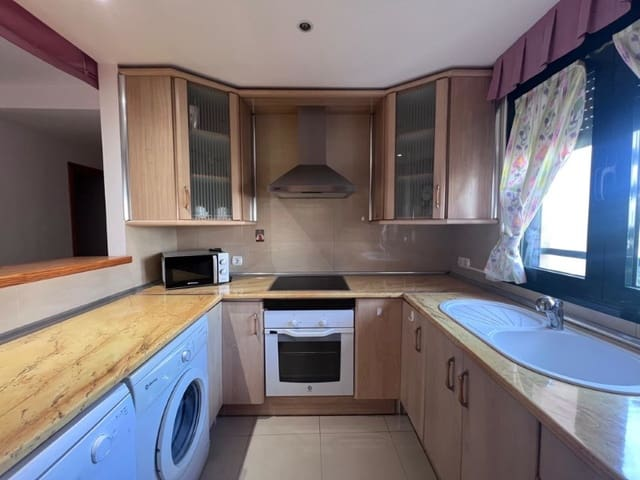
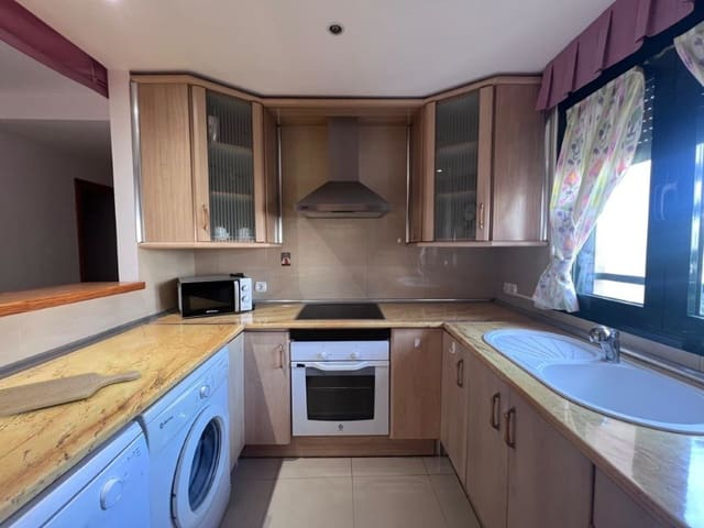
+ chopping board (58, 389)
